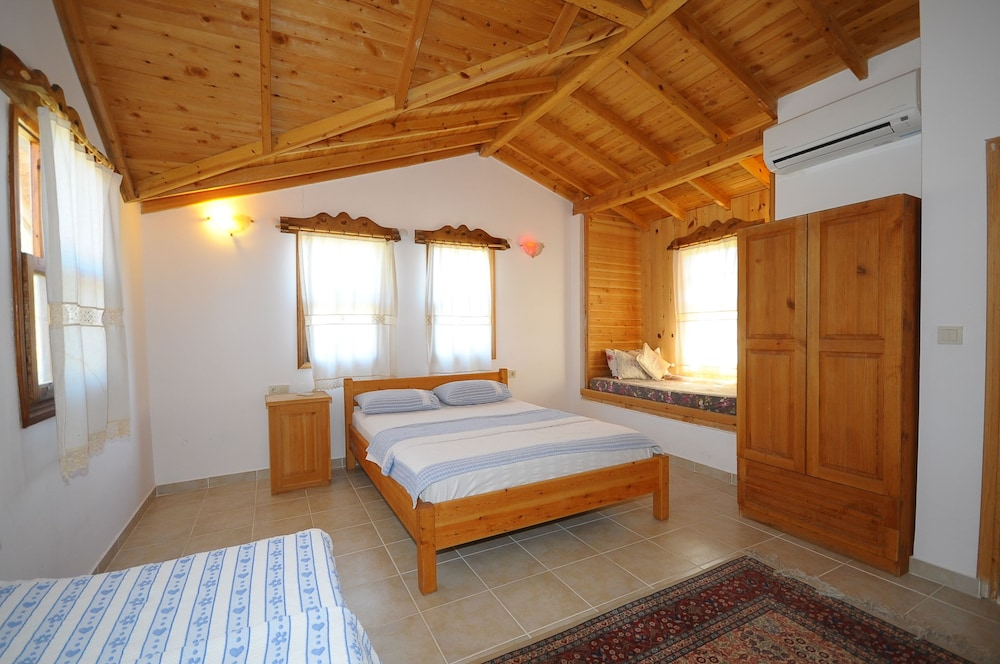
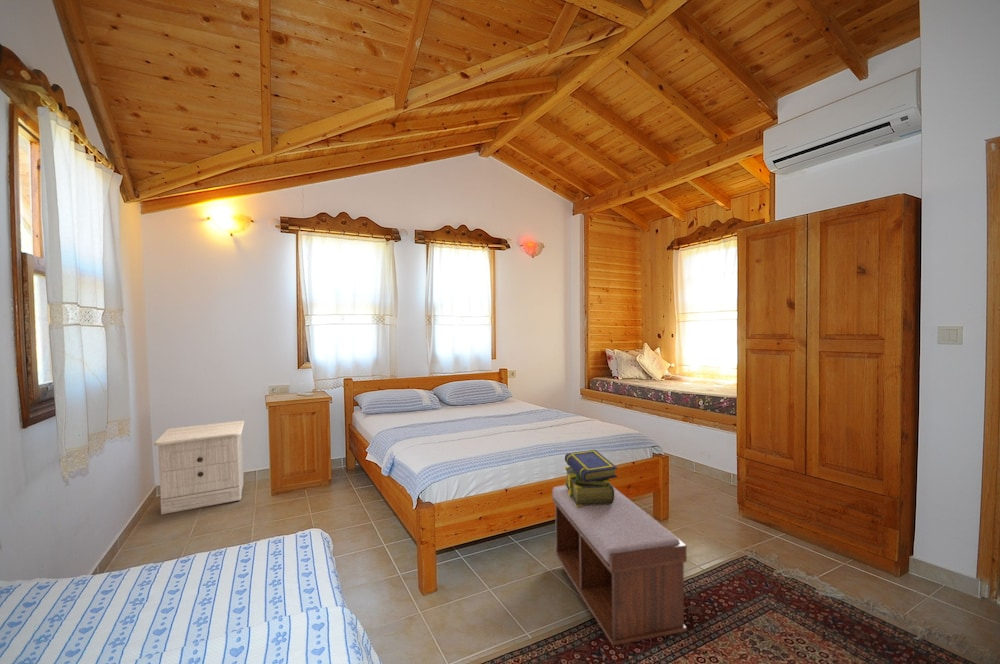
+ nightstand (204, 464)
+ stack of books (590, 476)
+ bench (609, 551)
